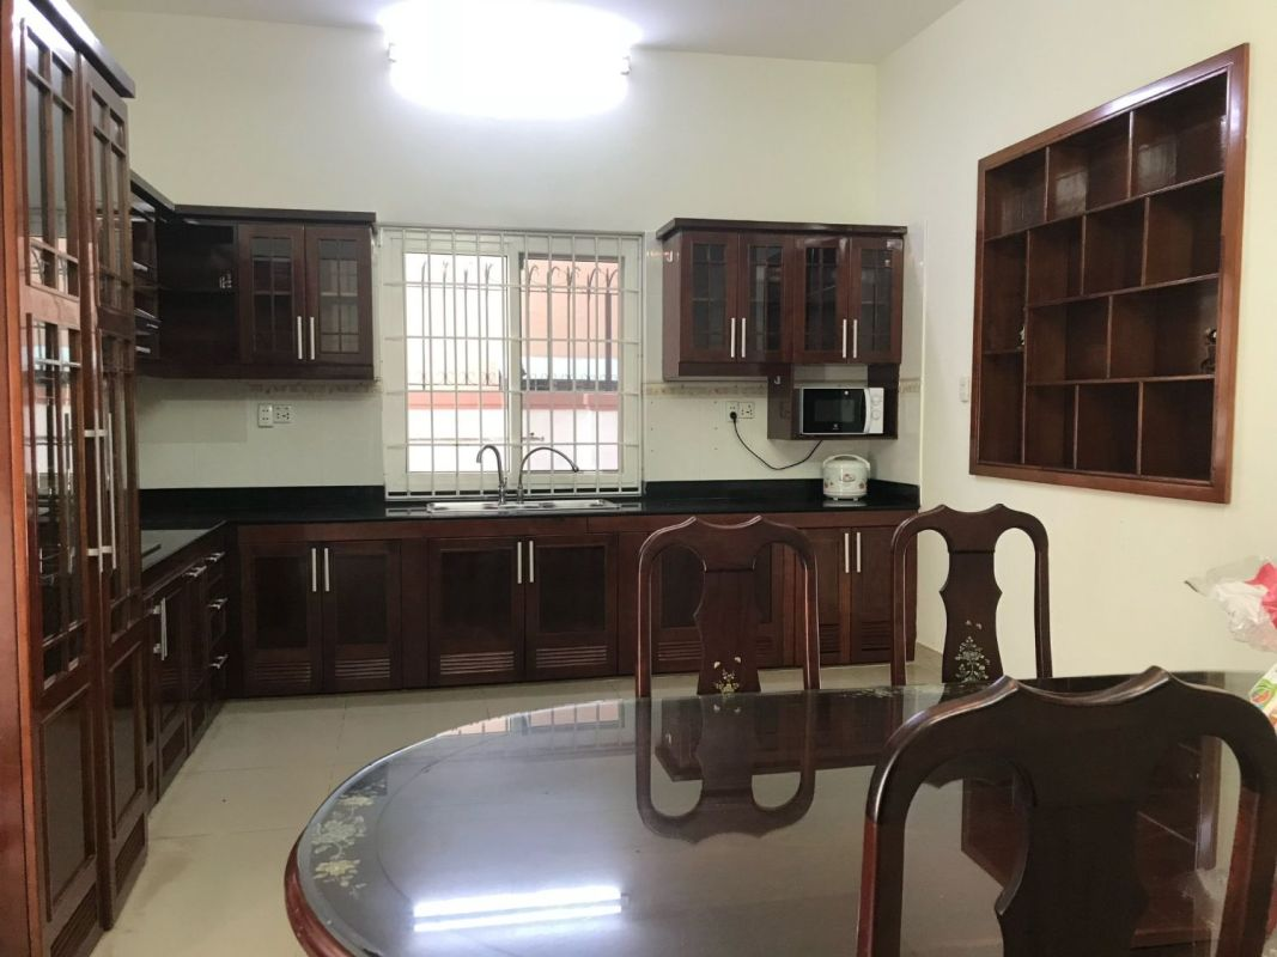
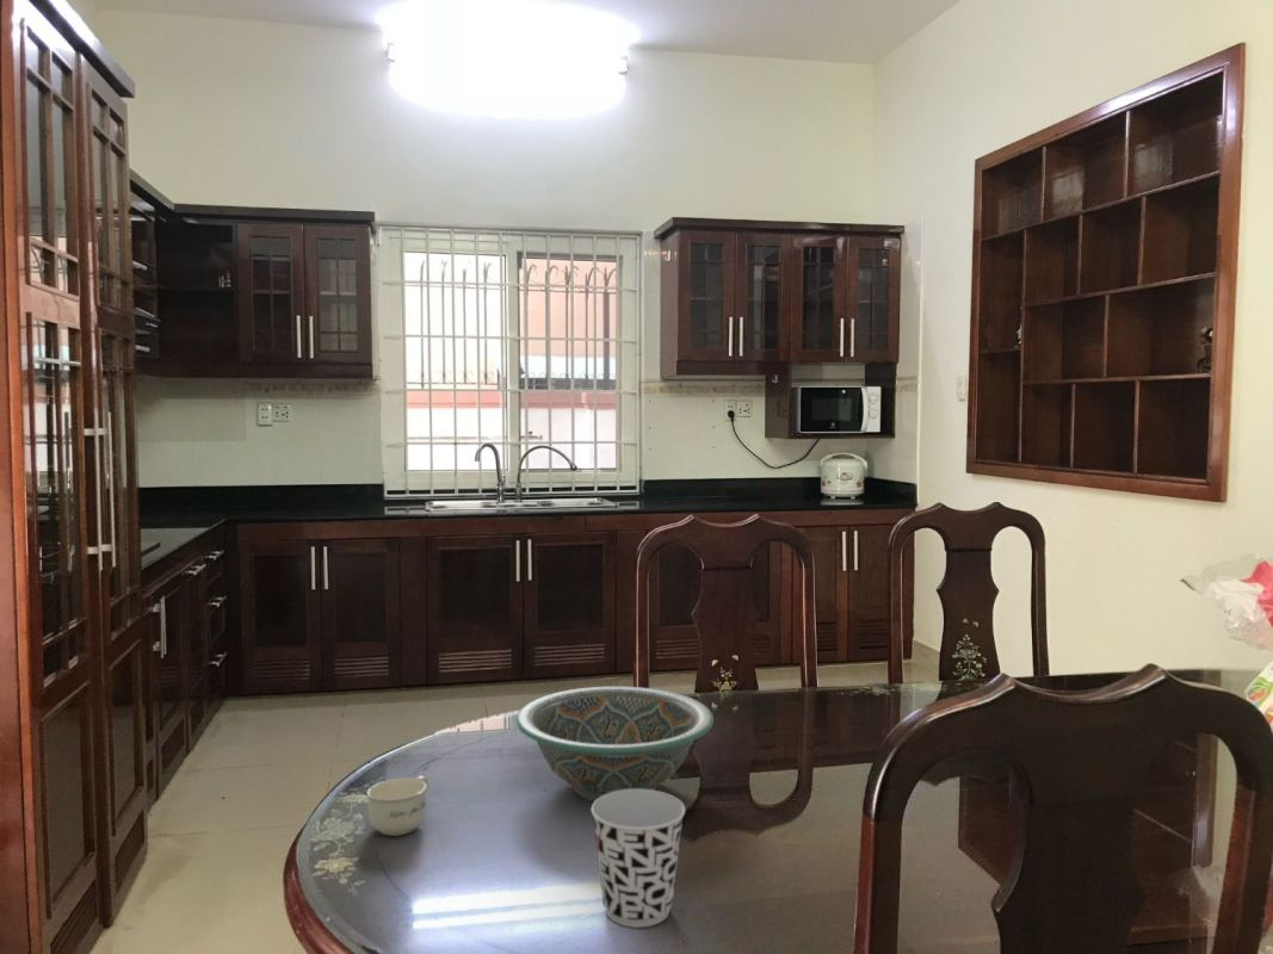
+ decorative bowl (614, 750)
+ cup (403, 805)
+ cup (637, 859)
